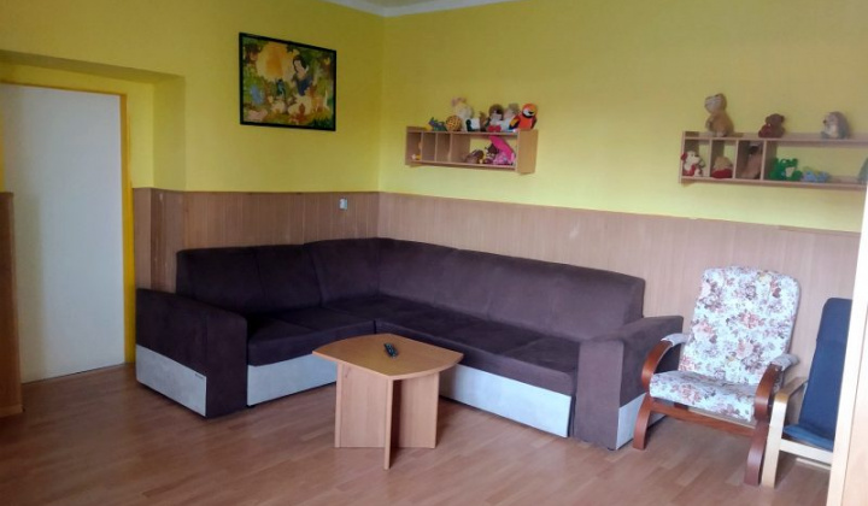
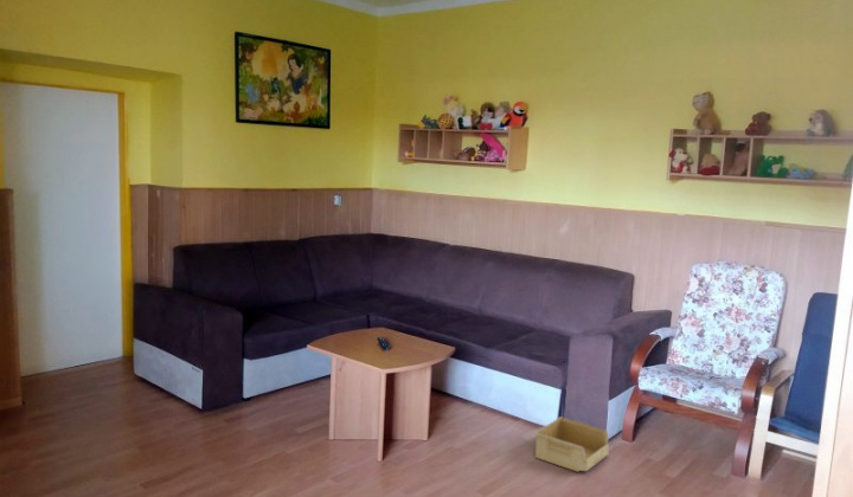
+ storage bin (571, 444)
